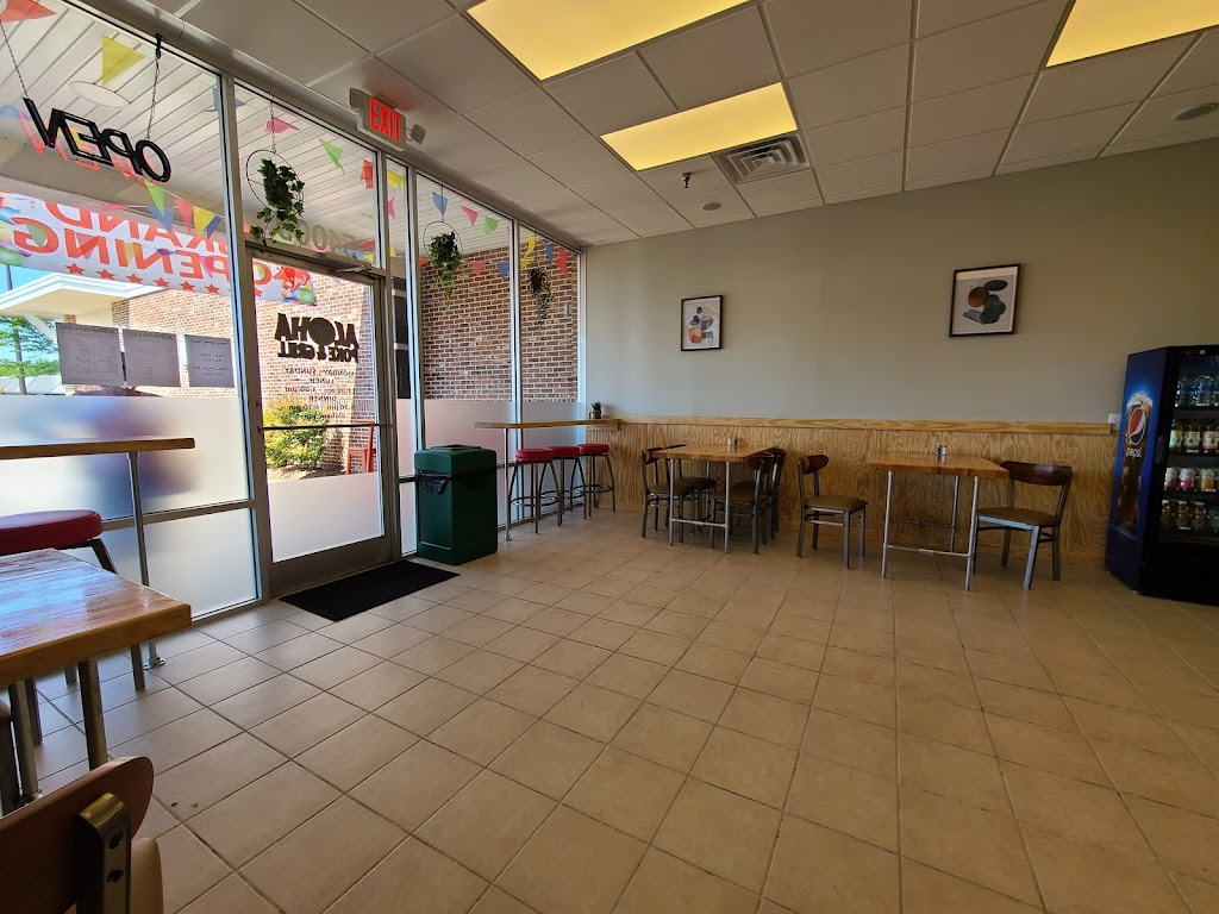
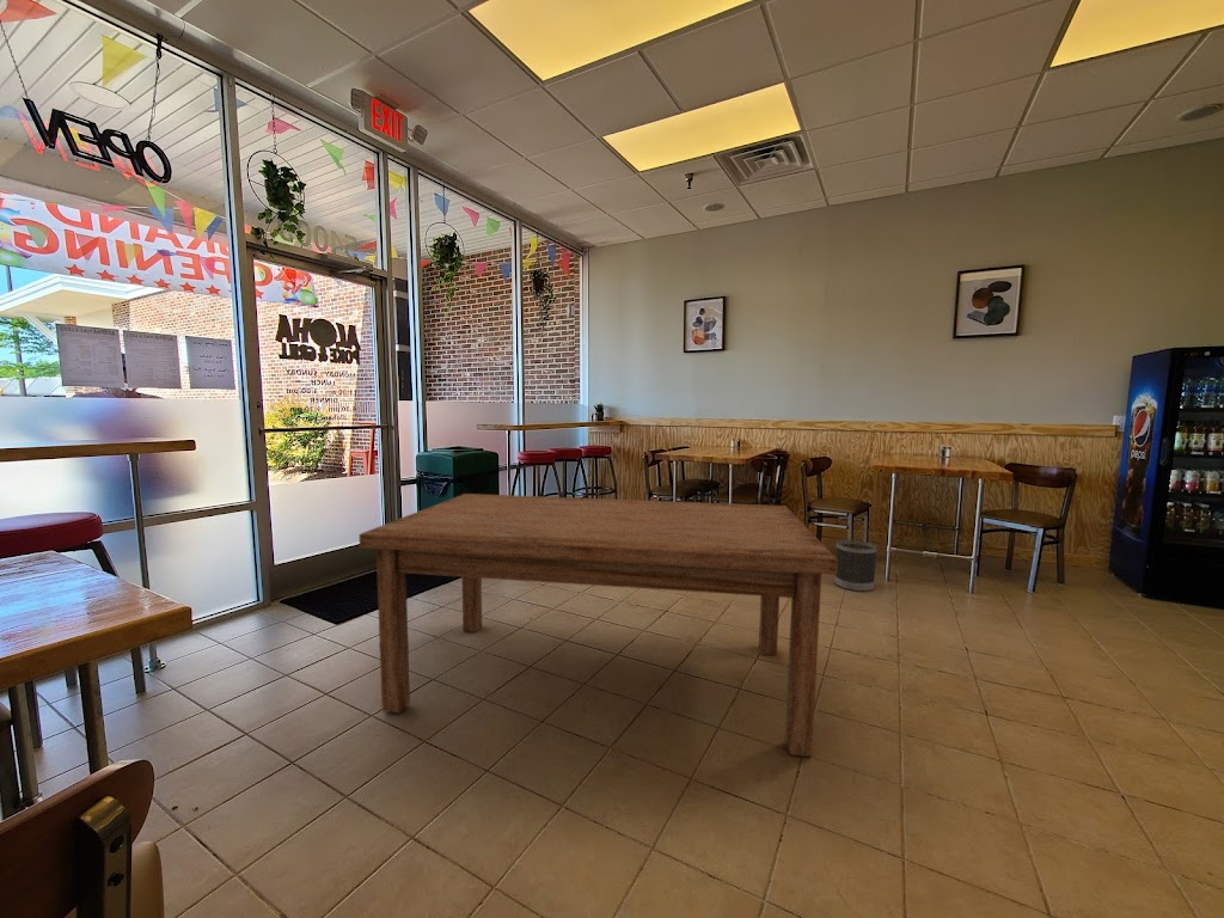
+ dining table (602, 585)
+ wastebasket (855, 564)
